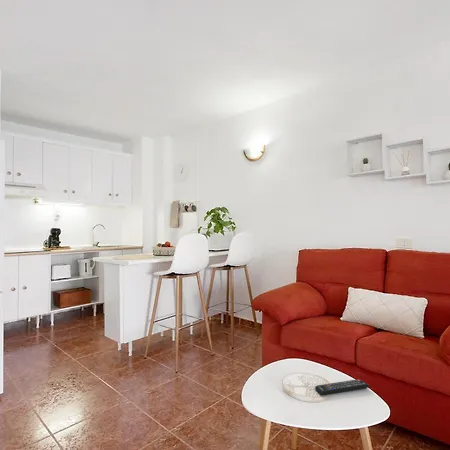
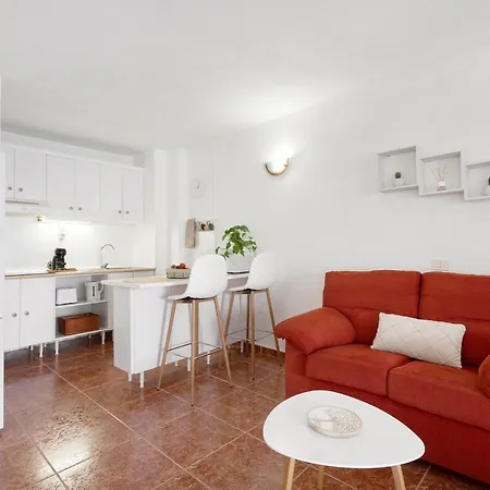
- remote control (342, 387)
